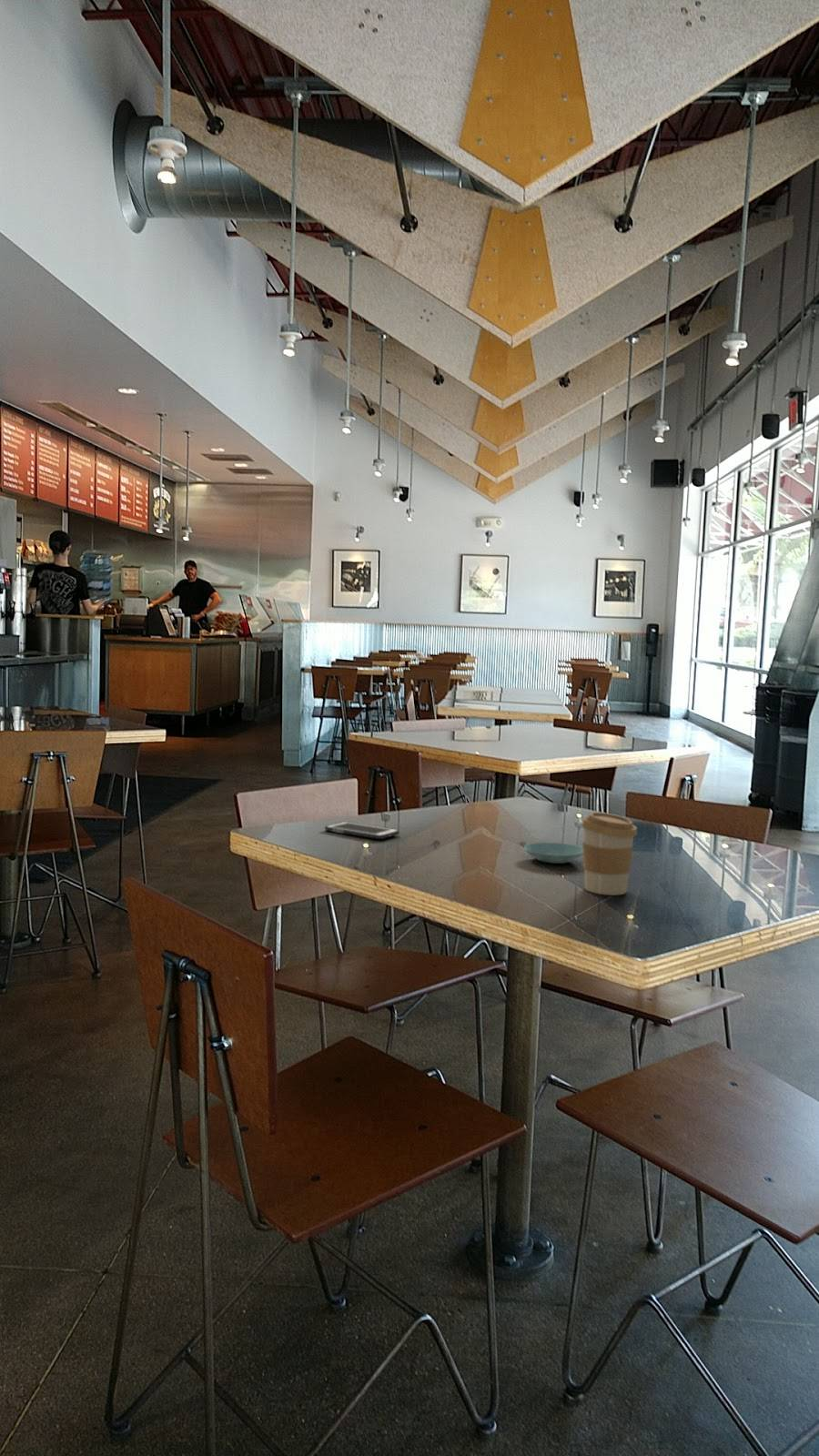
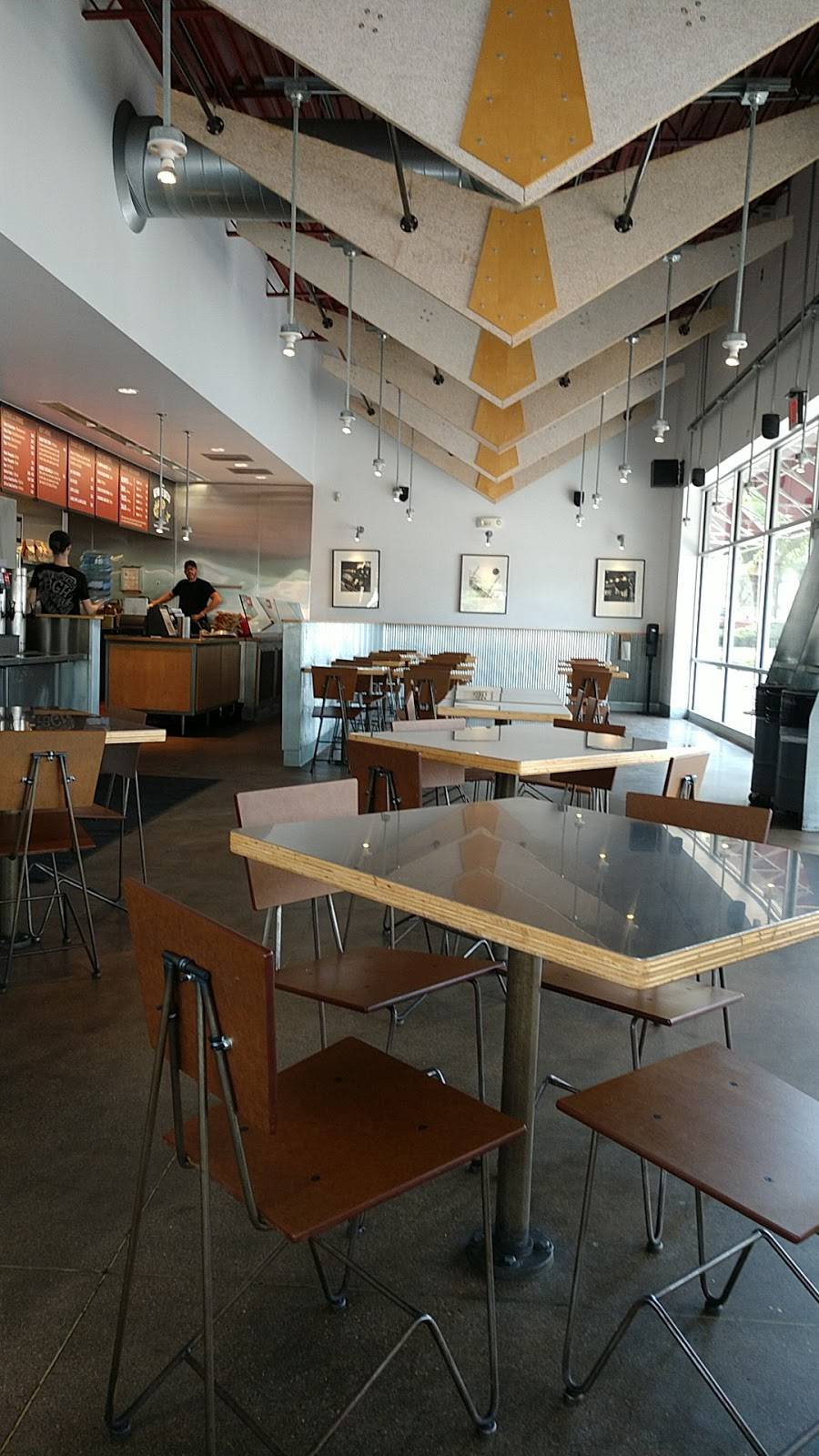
- coffee cup (607, 852)
- saucer (553, 854)
- cell phone (361, 830)
